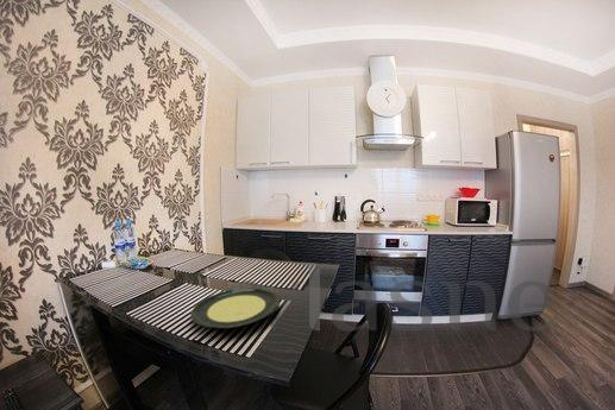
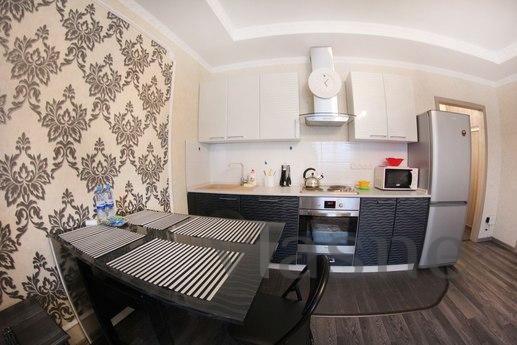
- plate (237, 307)
